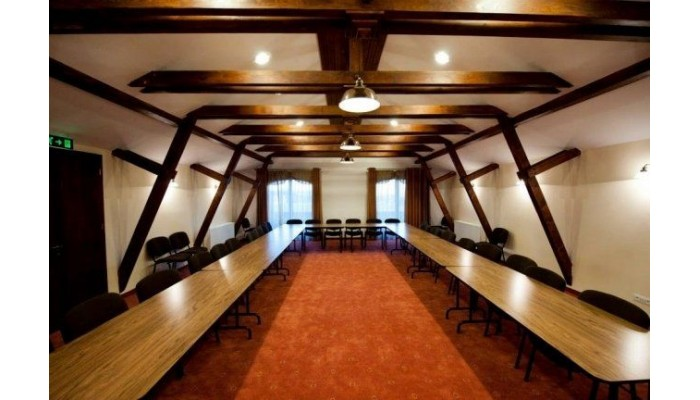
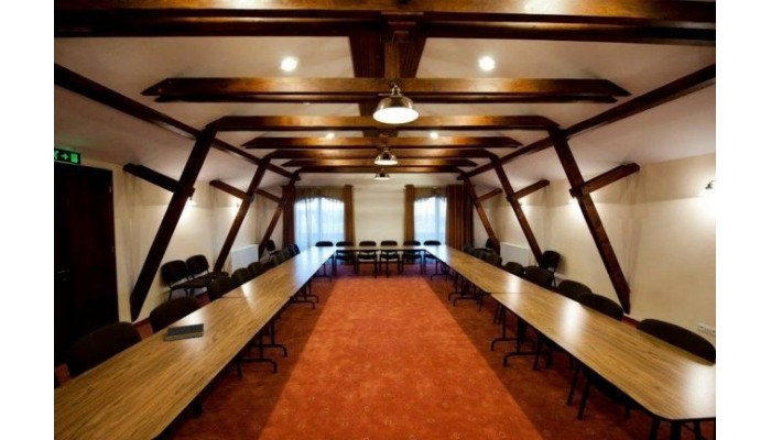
+ notepad (185, 331)
